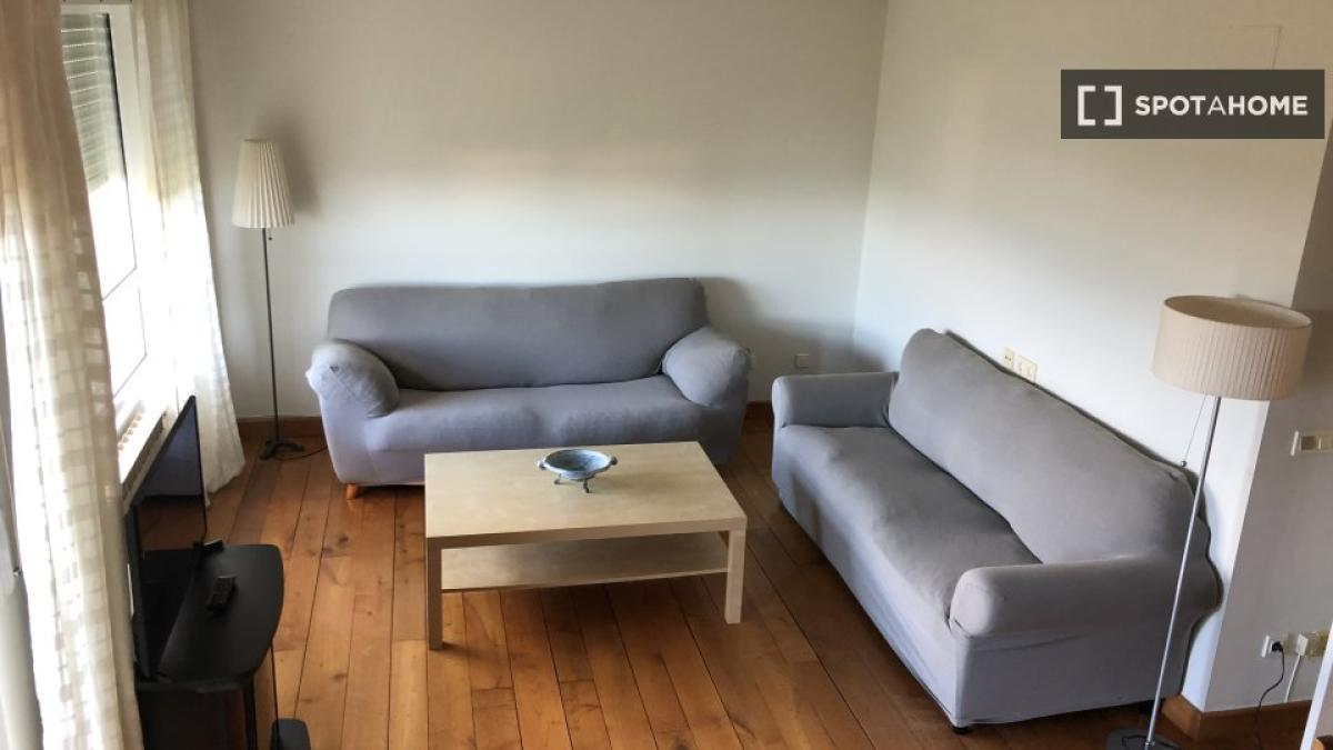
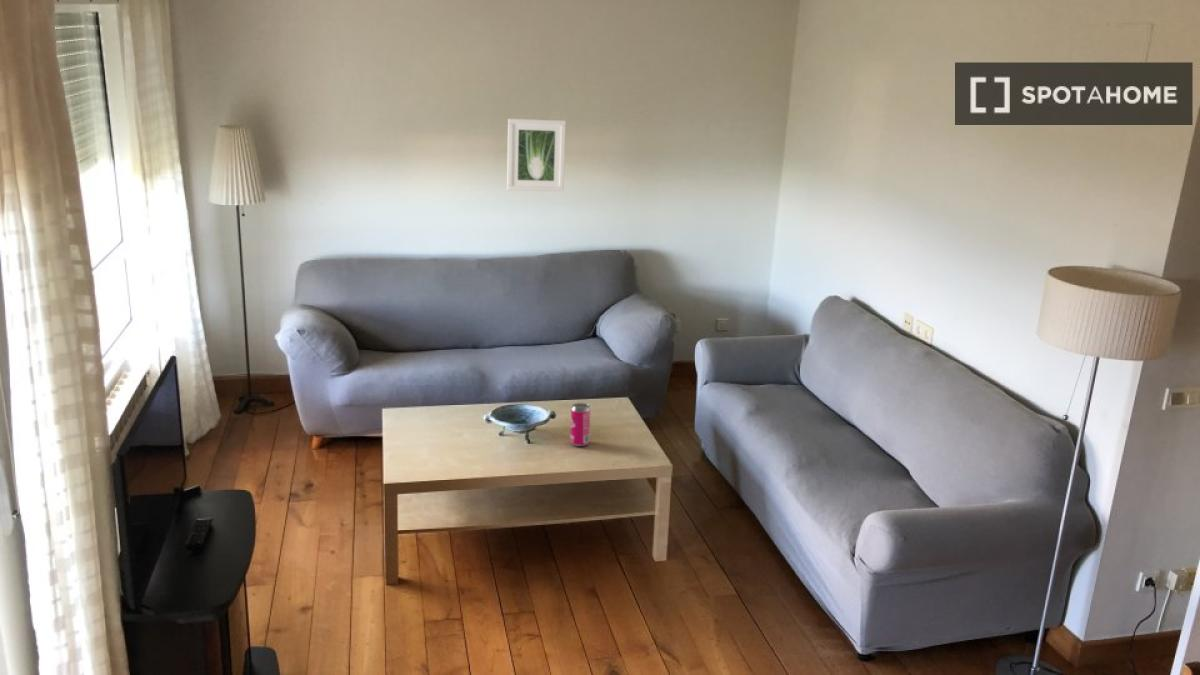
+ beverage can (580, 424)
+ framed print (536, 155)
